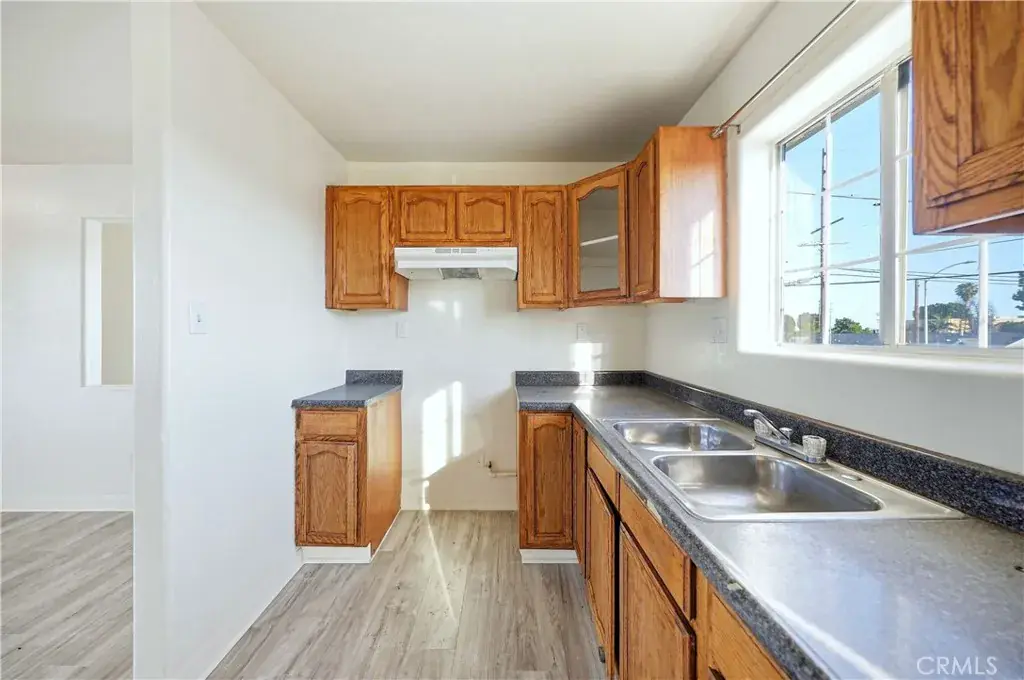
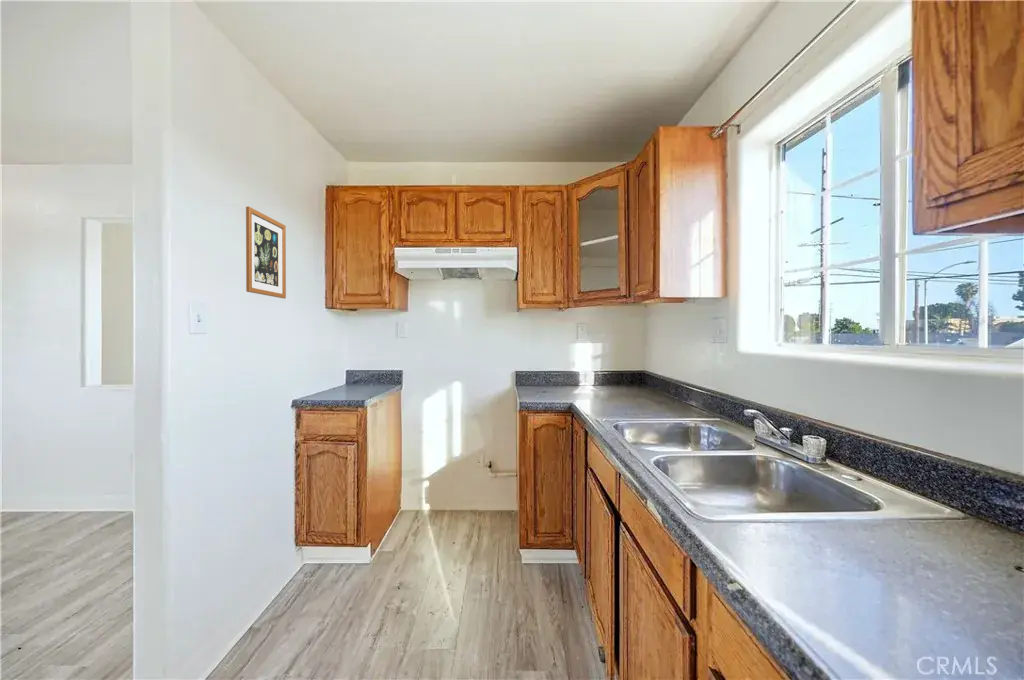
+ wall art (267, 256)
